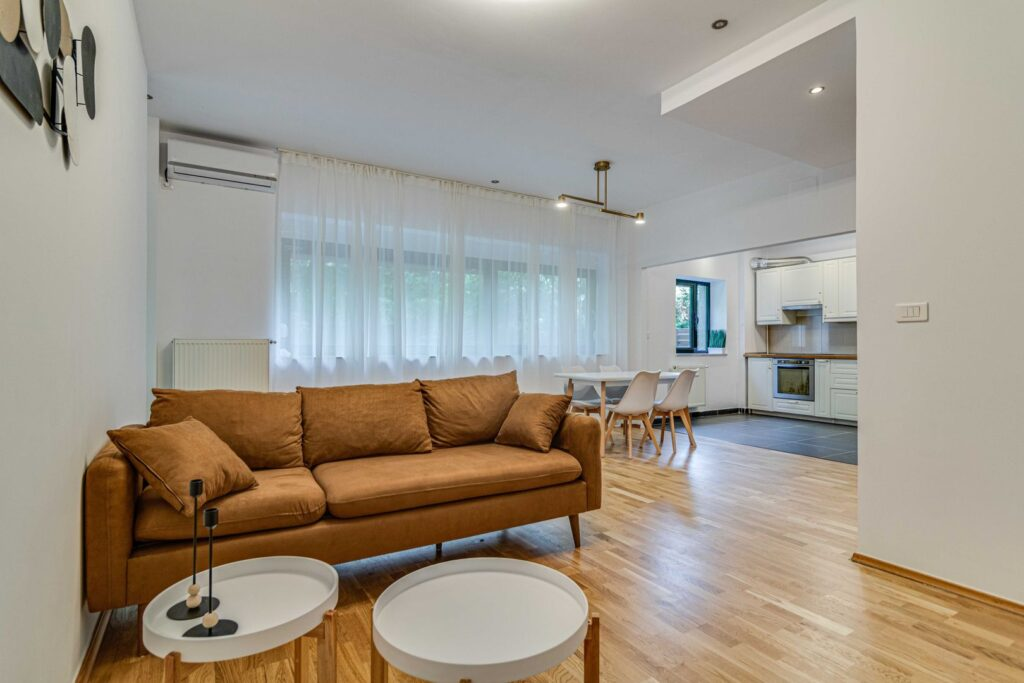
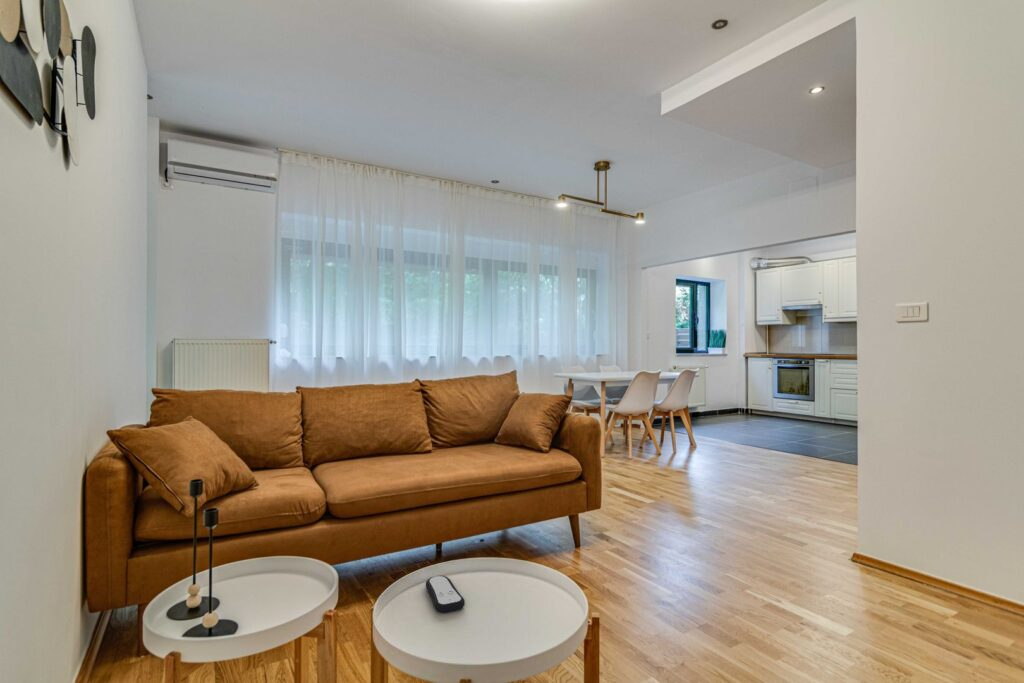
+ remote control (443, 592)
